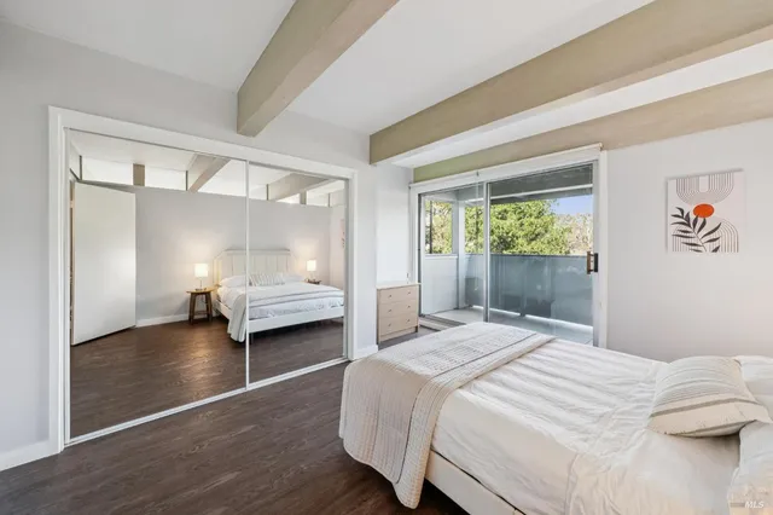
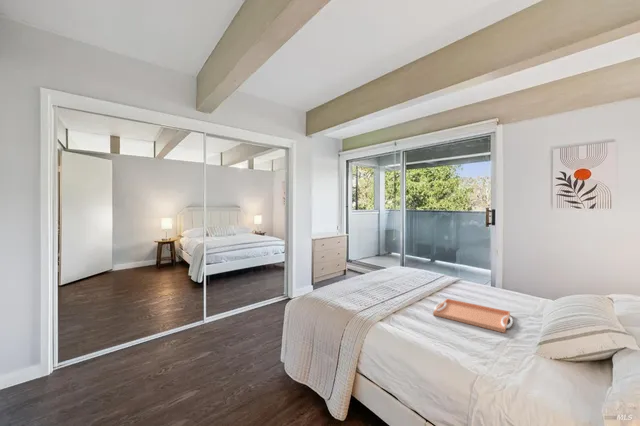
+ serving tray (471, 313)
